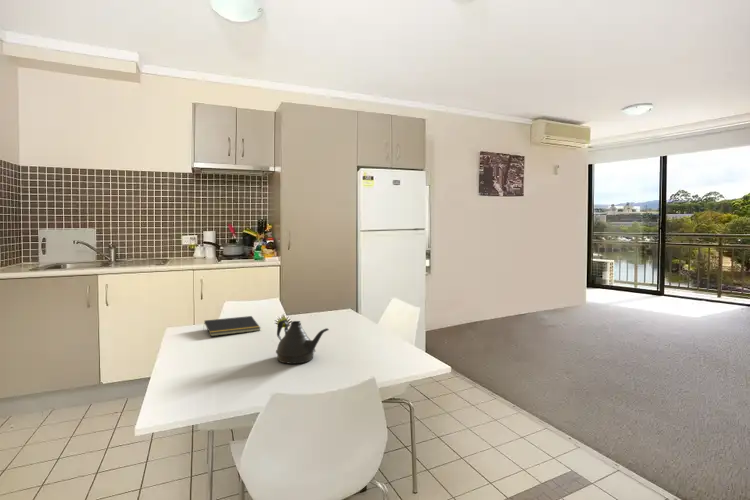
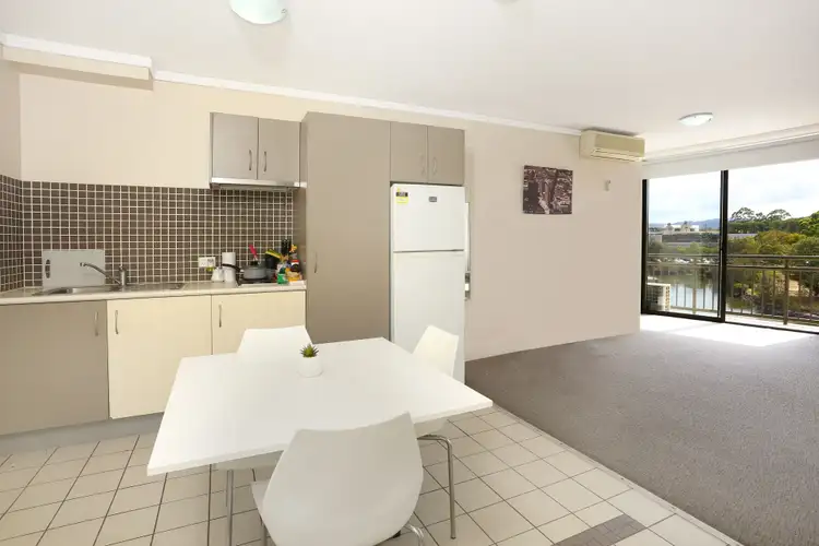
- teapot (301, 341)
- notepad (232, 325)
